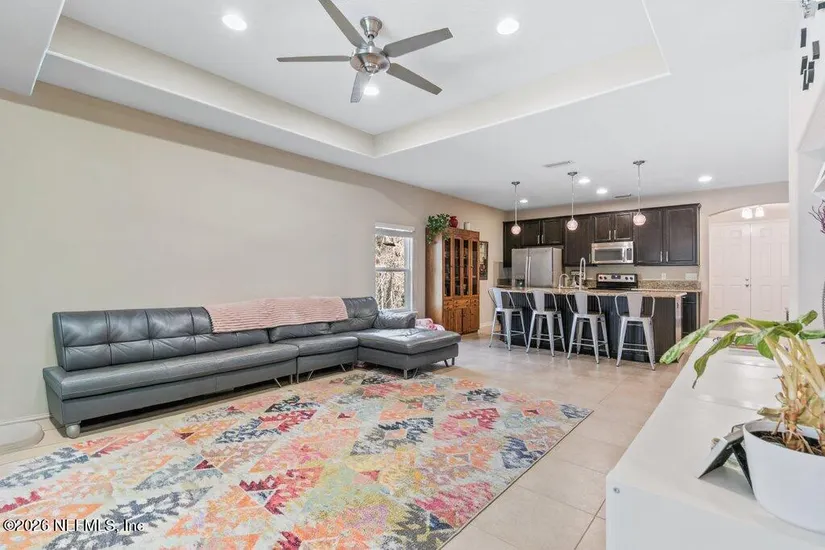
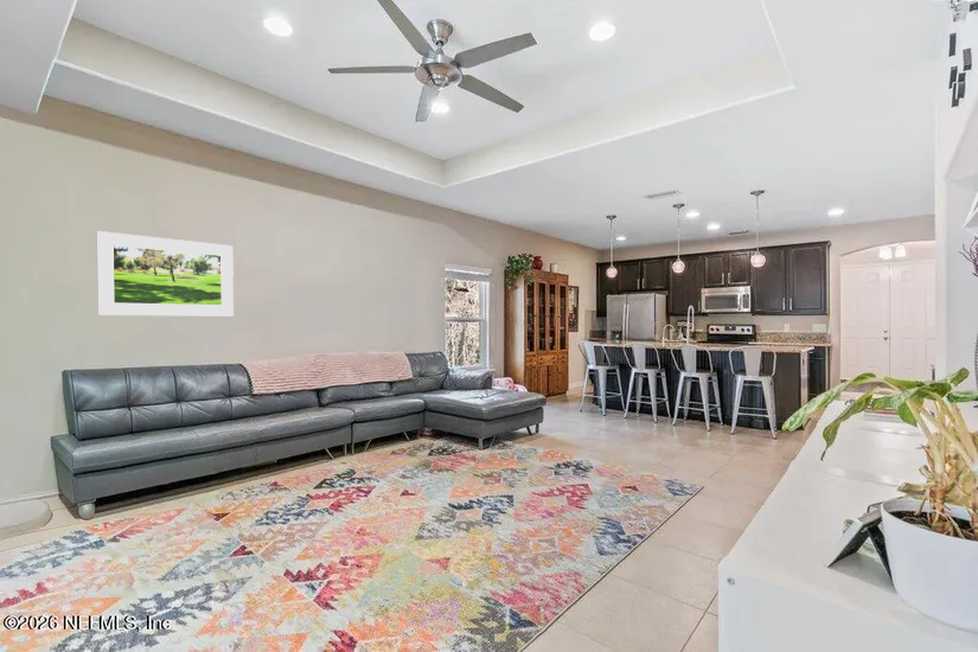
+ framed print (171, 277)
